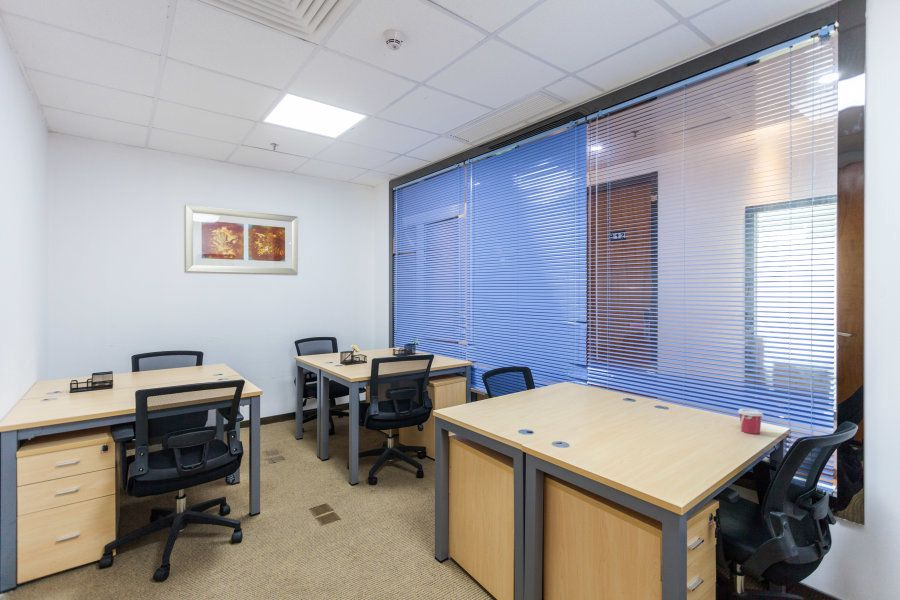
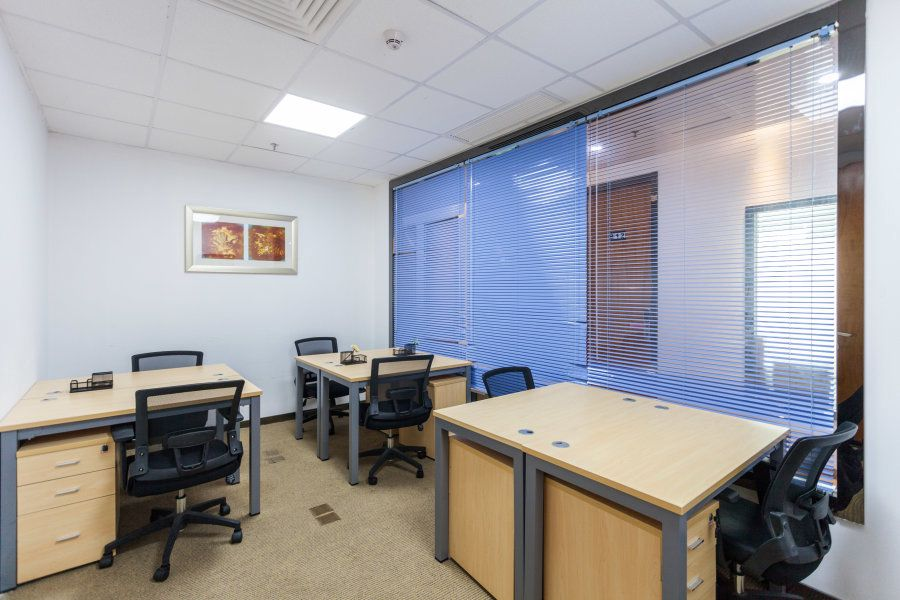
- cup (750, 421)
